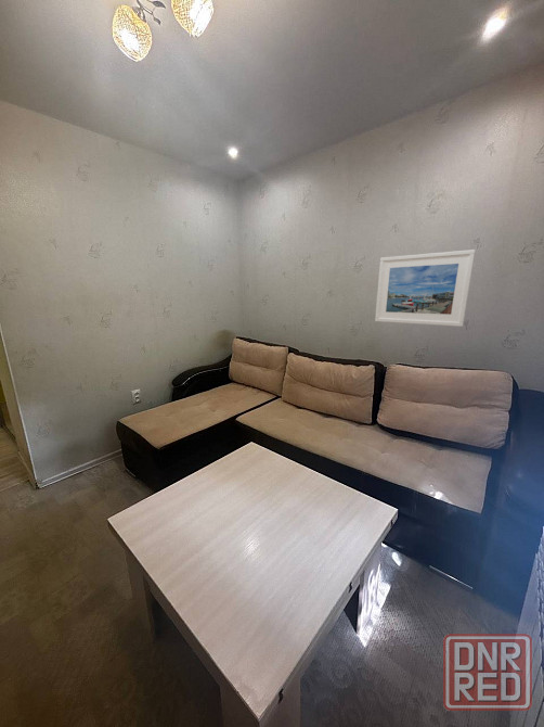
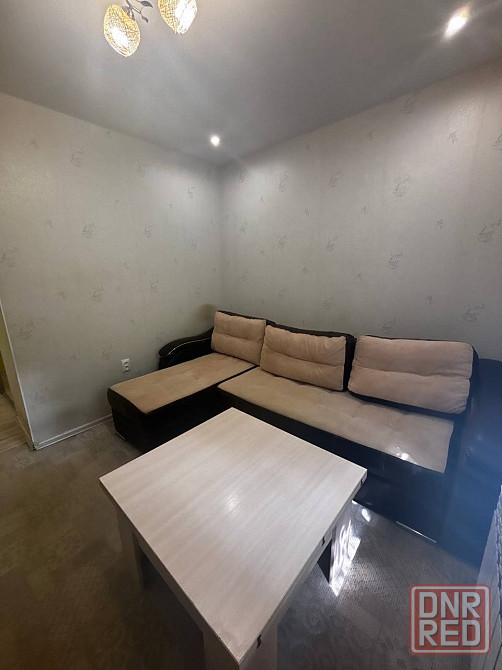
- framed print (418, 290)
